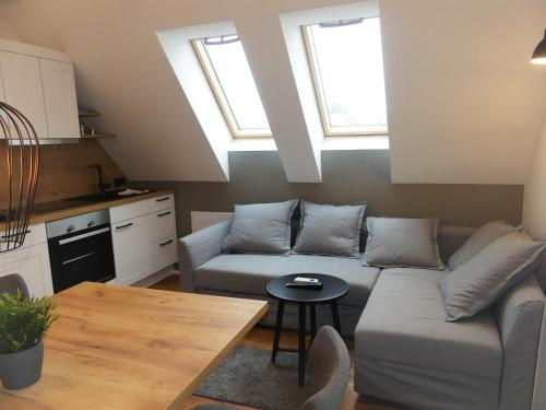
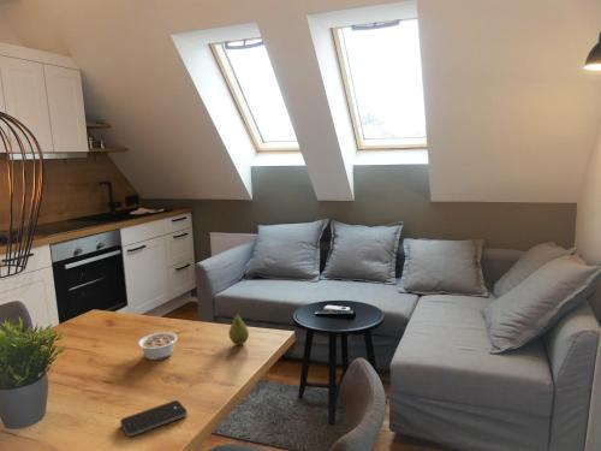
+ legume (157, 345)
+ smartphone (154, 417)
+ fruit (238, 326)
